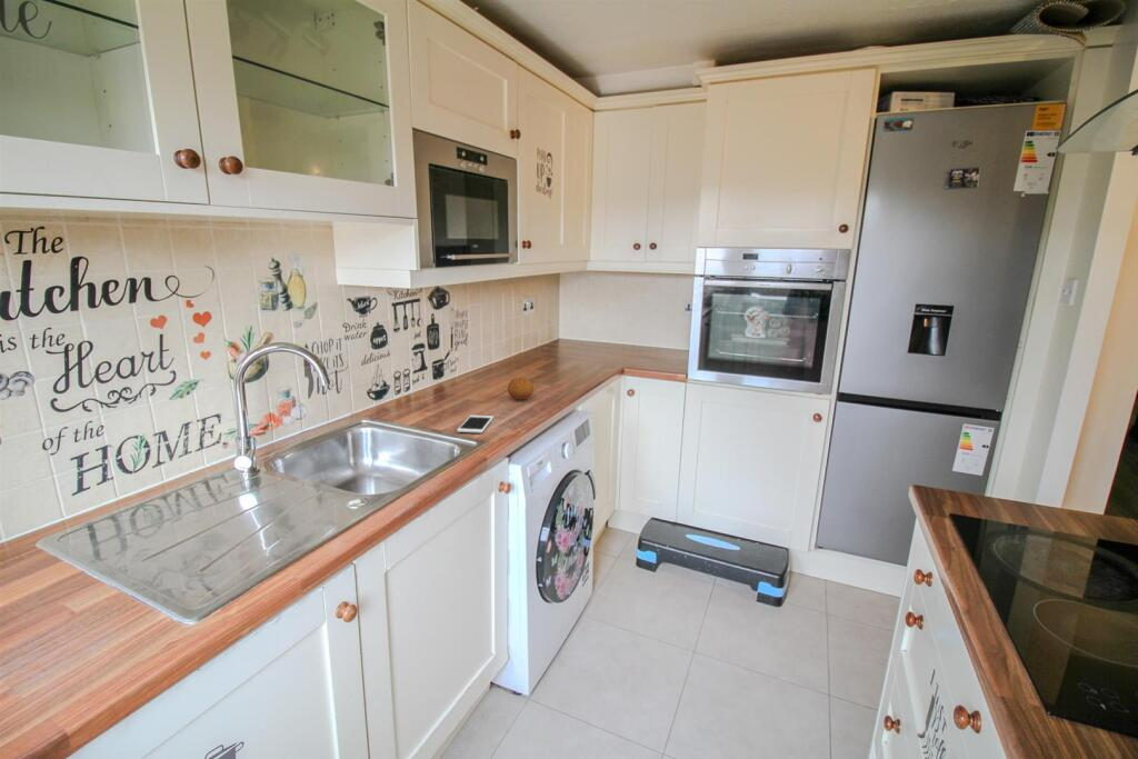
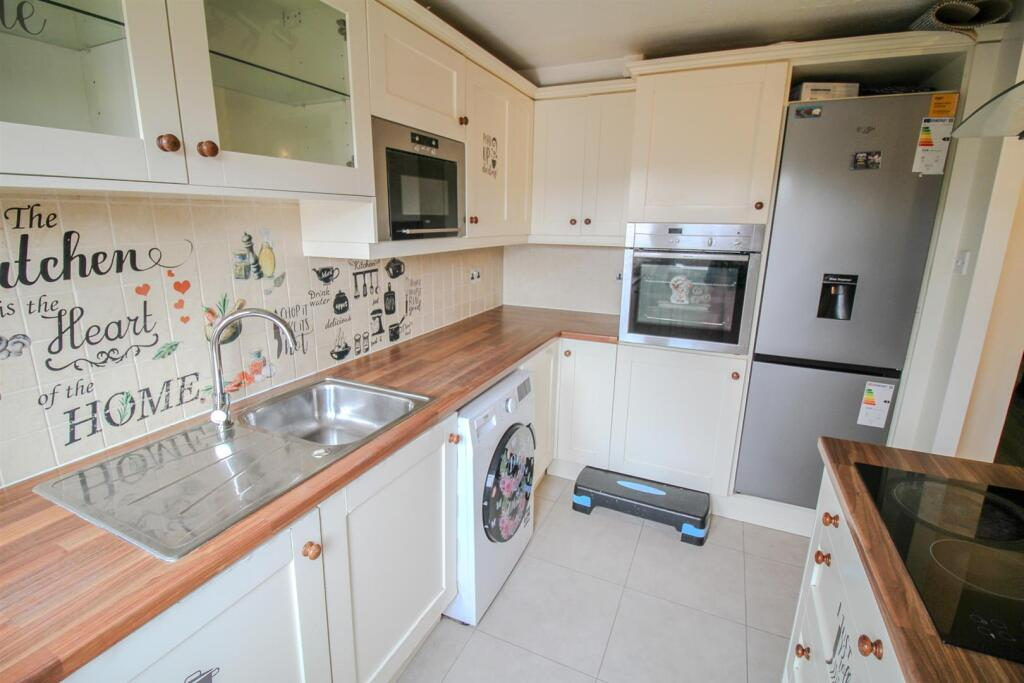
- fruit (520, 388)
- cell phone (476, 423)
